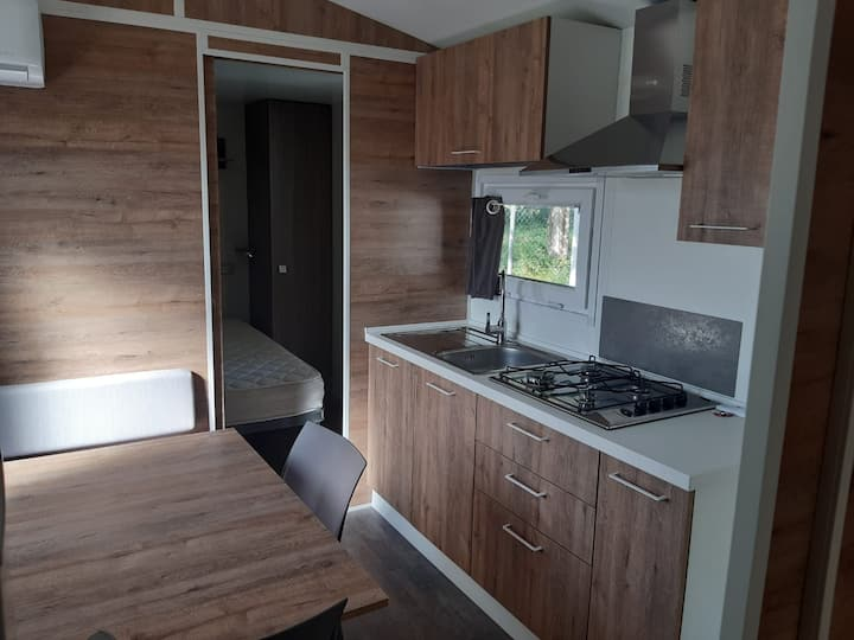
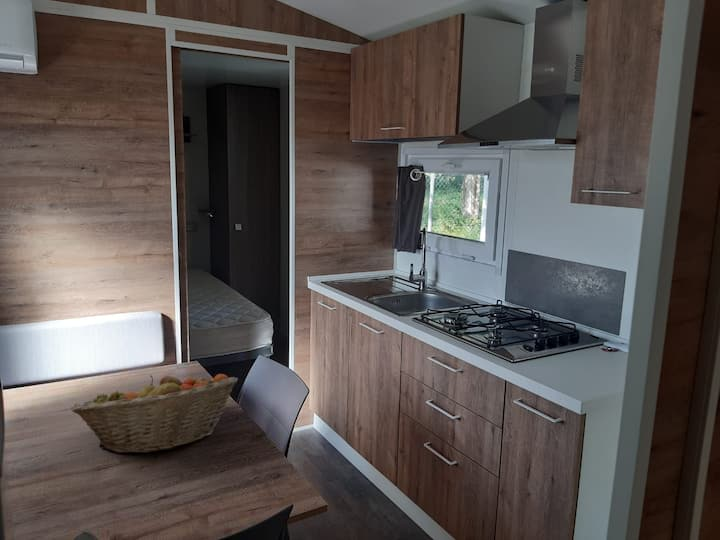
+ fruit basket (159, 404)
